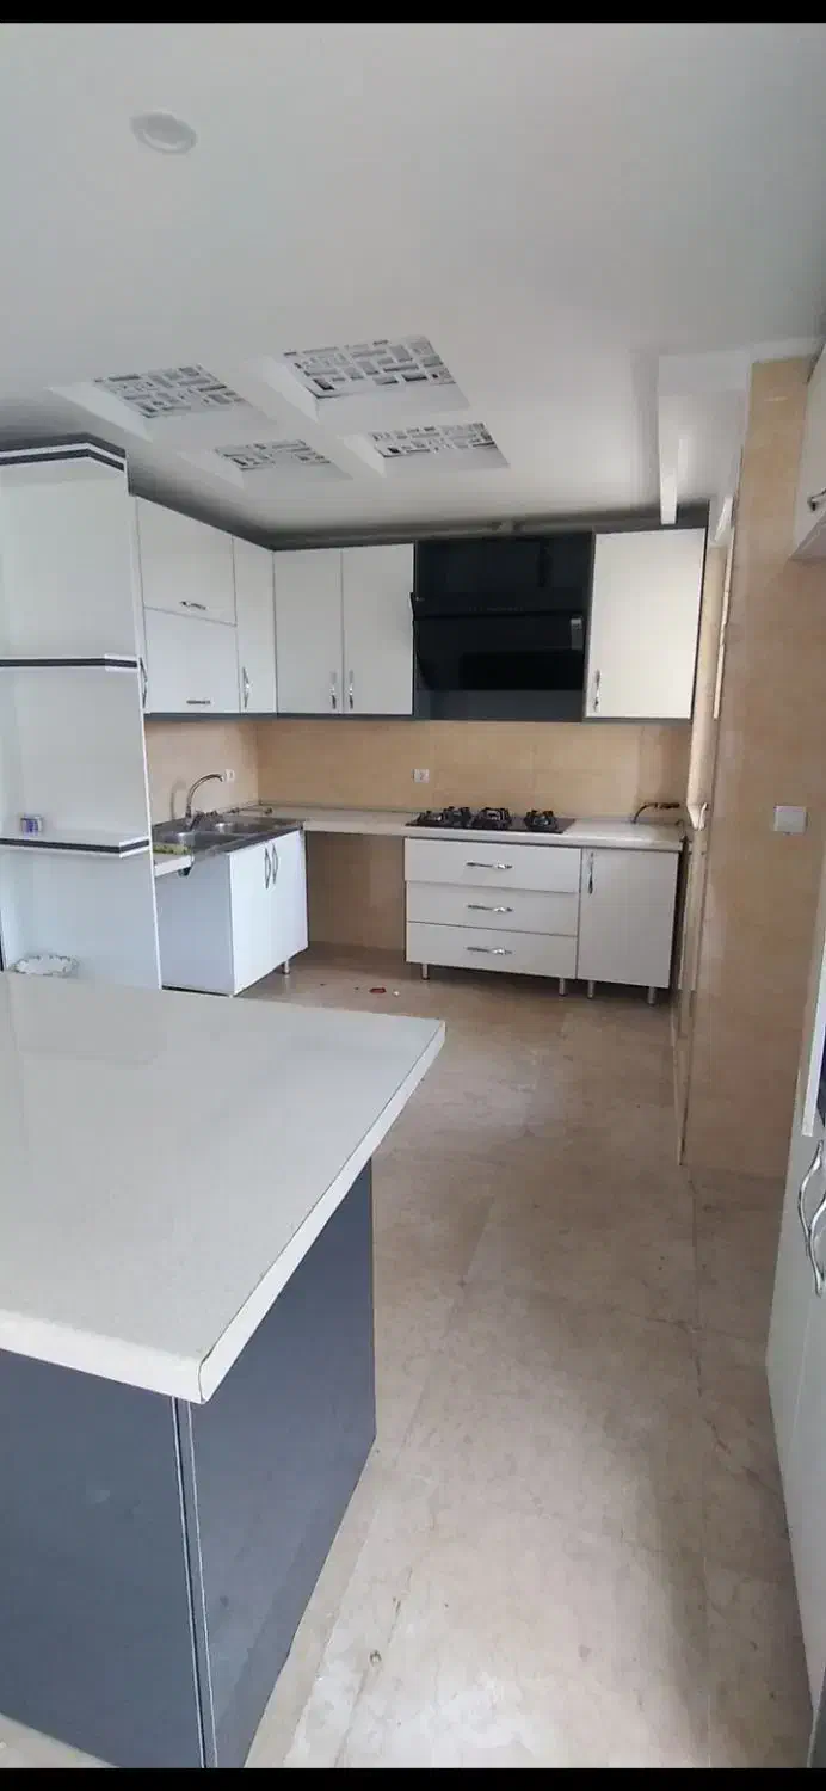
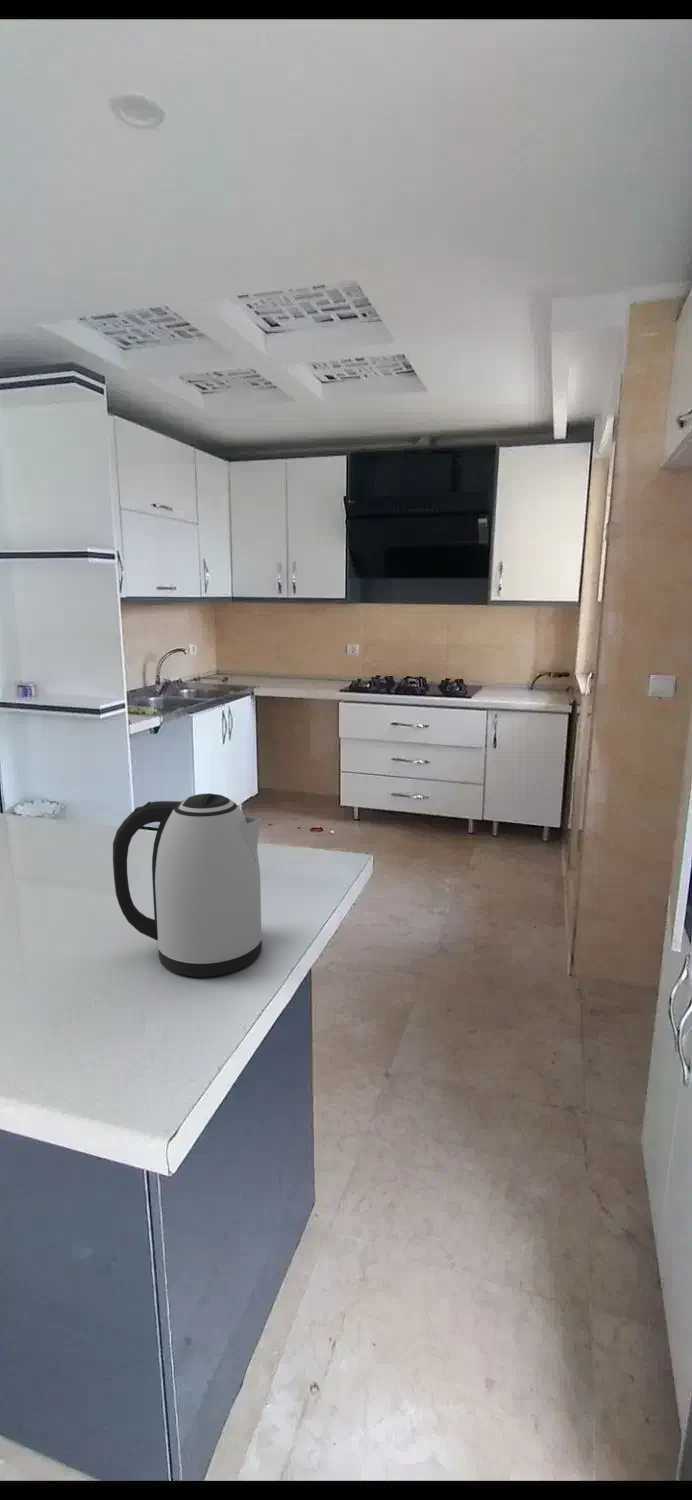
+ kettle (188, 874)
